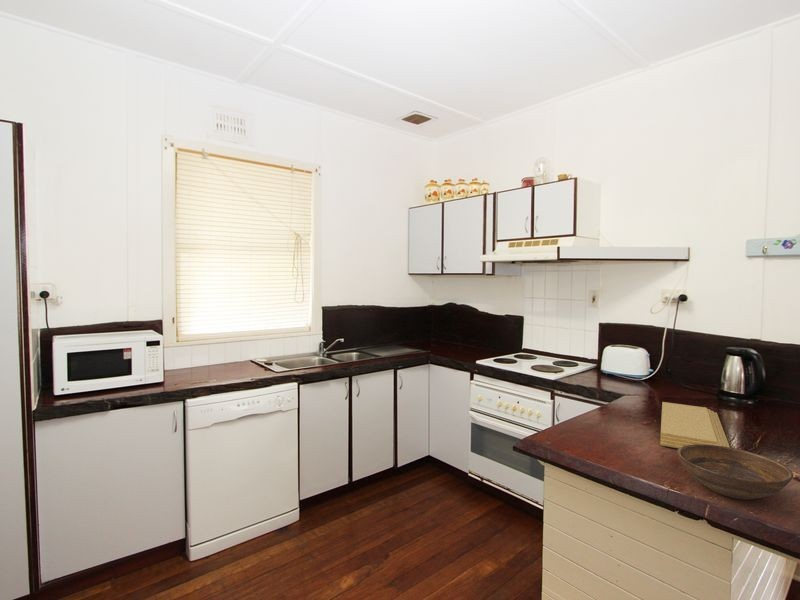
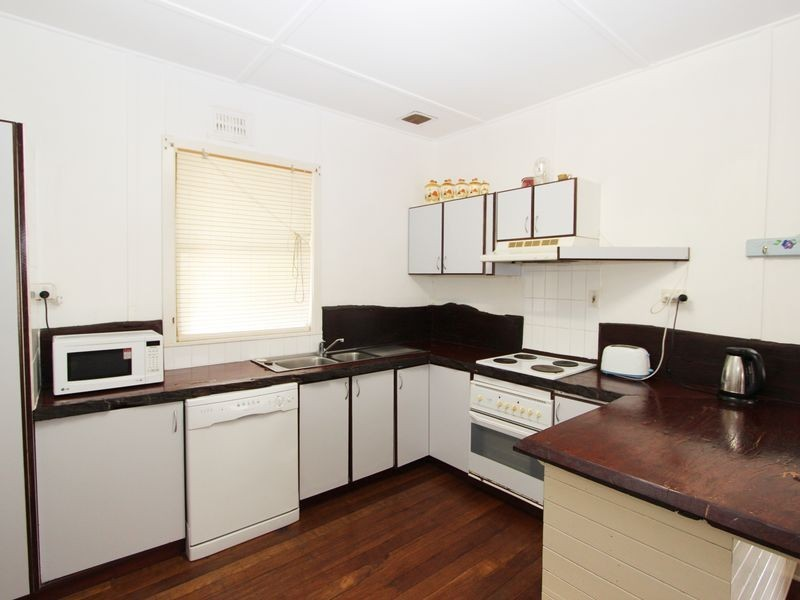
- bowl (731, 475)
- cutting board (691, 424)
